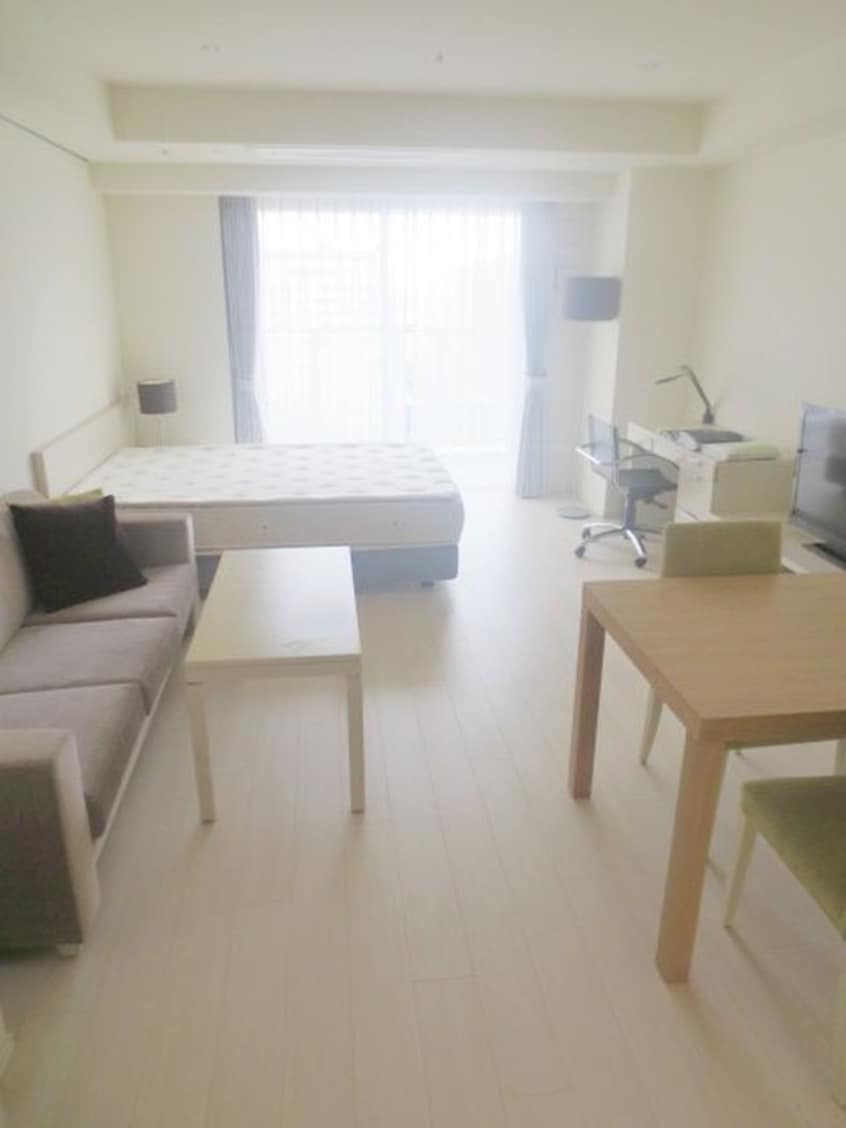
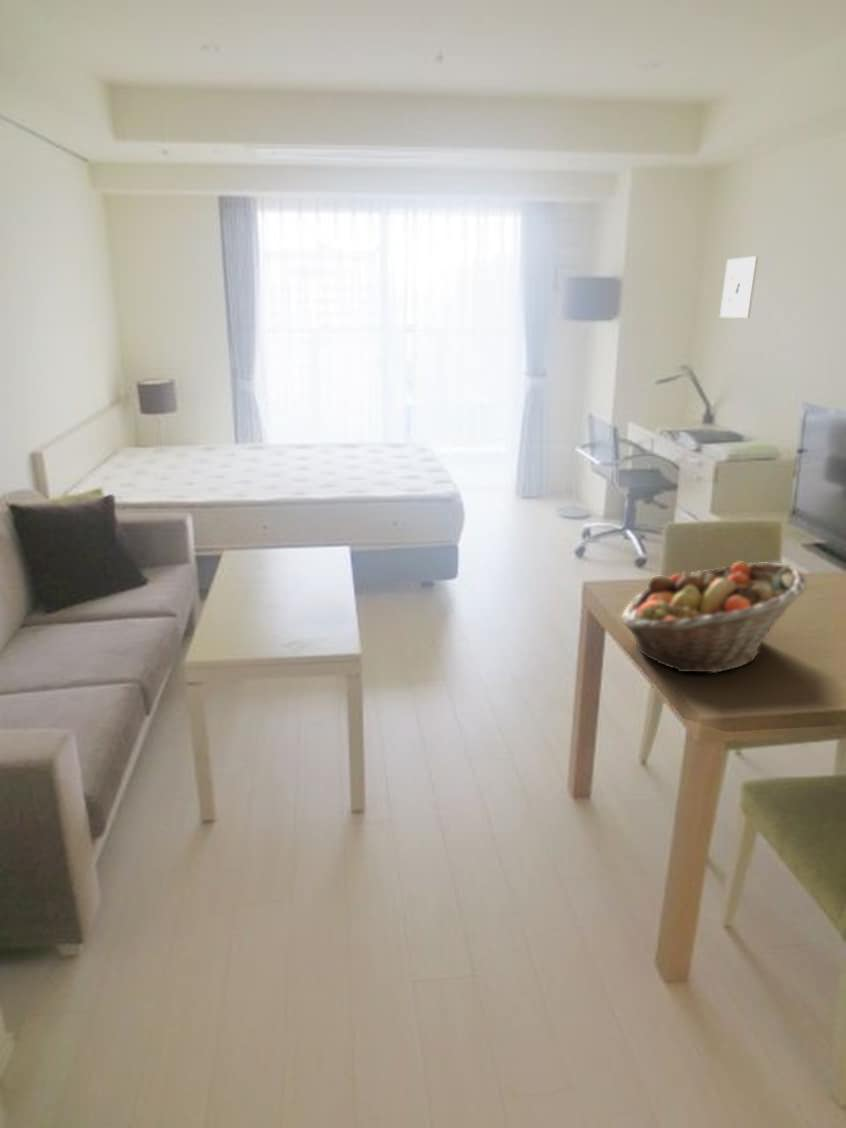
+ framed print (738, 288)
+ fruit basket (710, 608)
